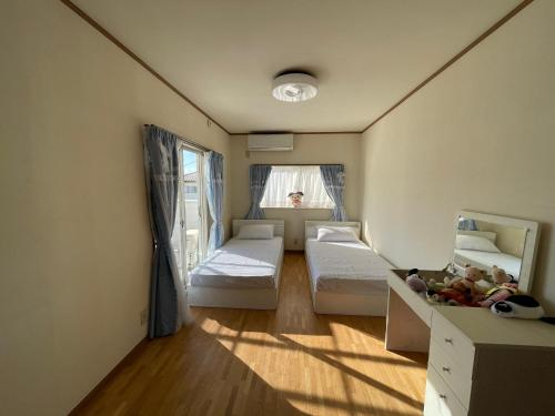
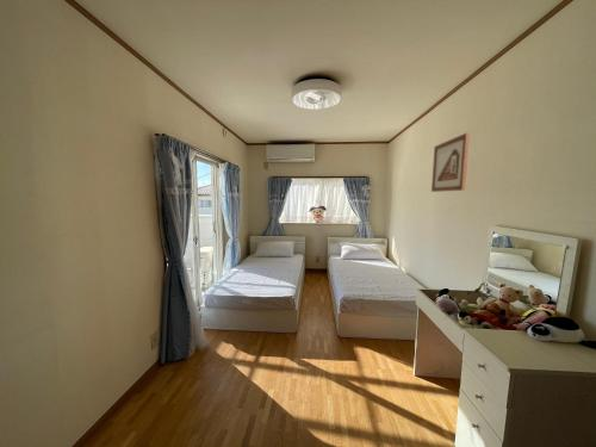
+ picture frame (447, 166)
